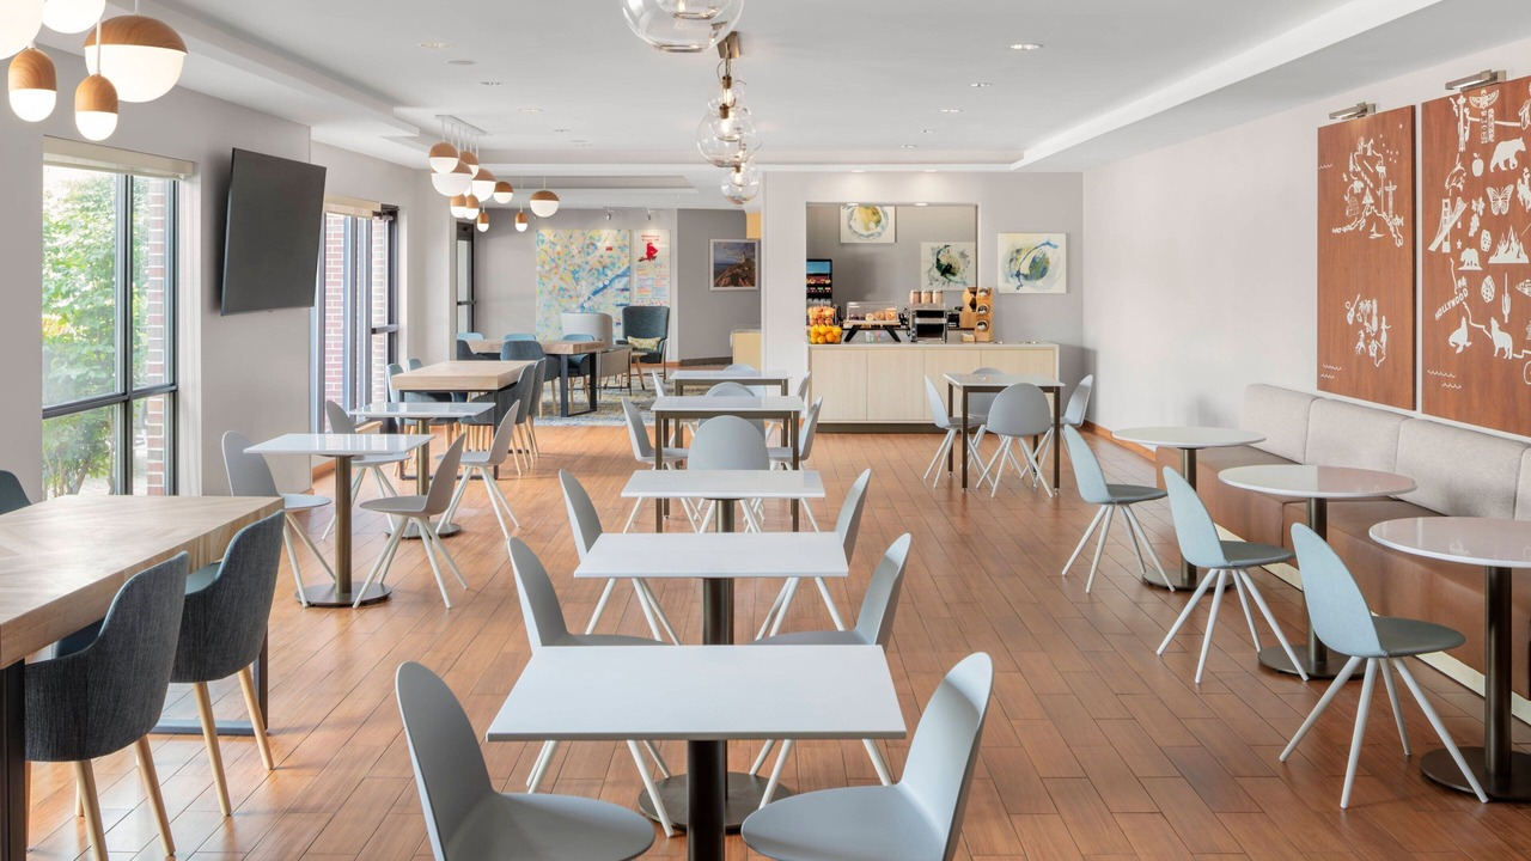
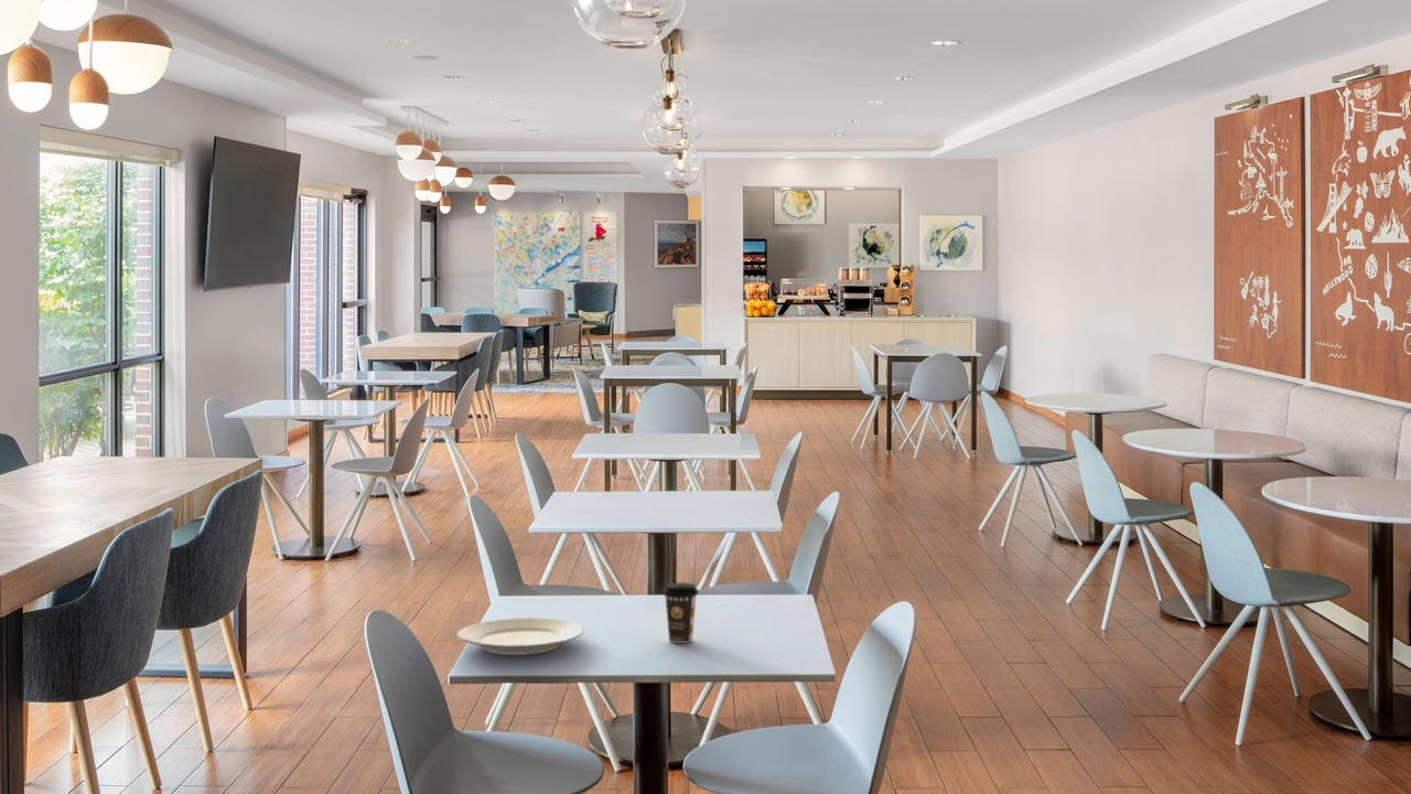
+ coffee cup (680, 612)
+ plate (520, 637)
